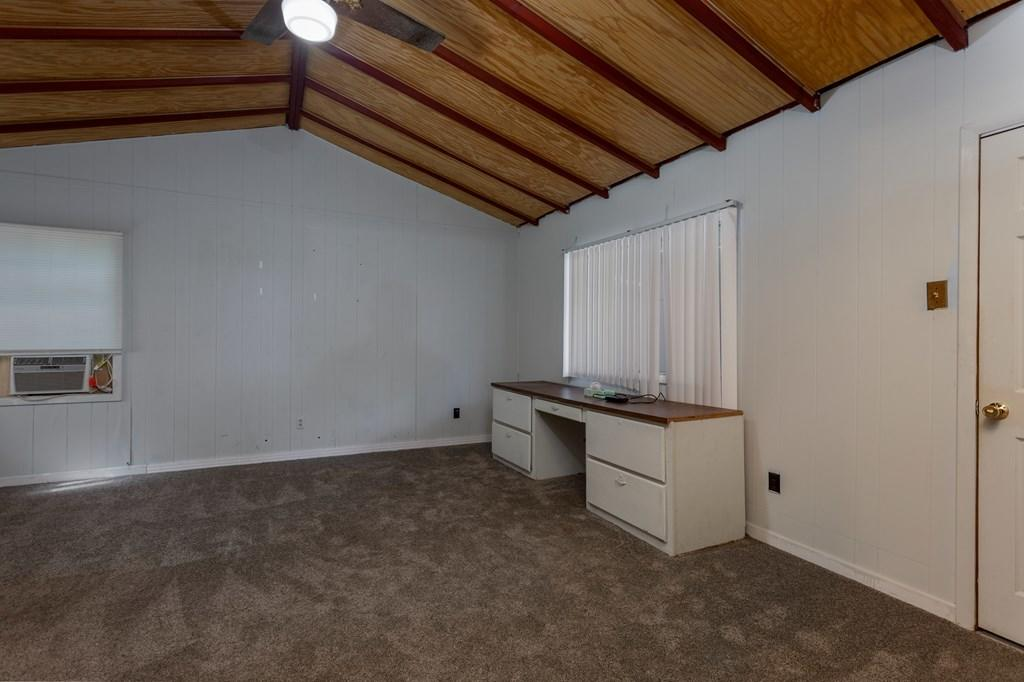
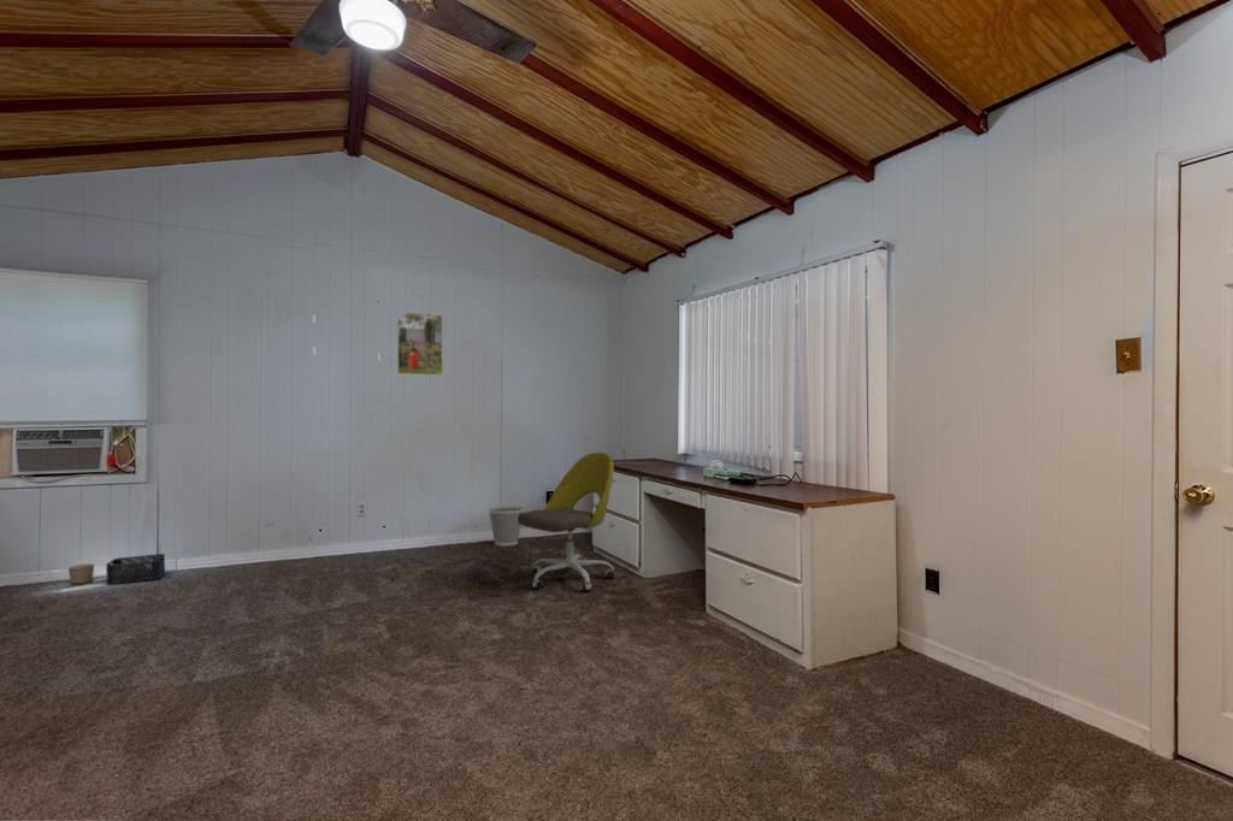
+ storage bin (136, 568)
+ planter (81, 574)
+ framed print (420, 343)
+ wastebasket (506, 525)
+ office chair (566, 518)
